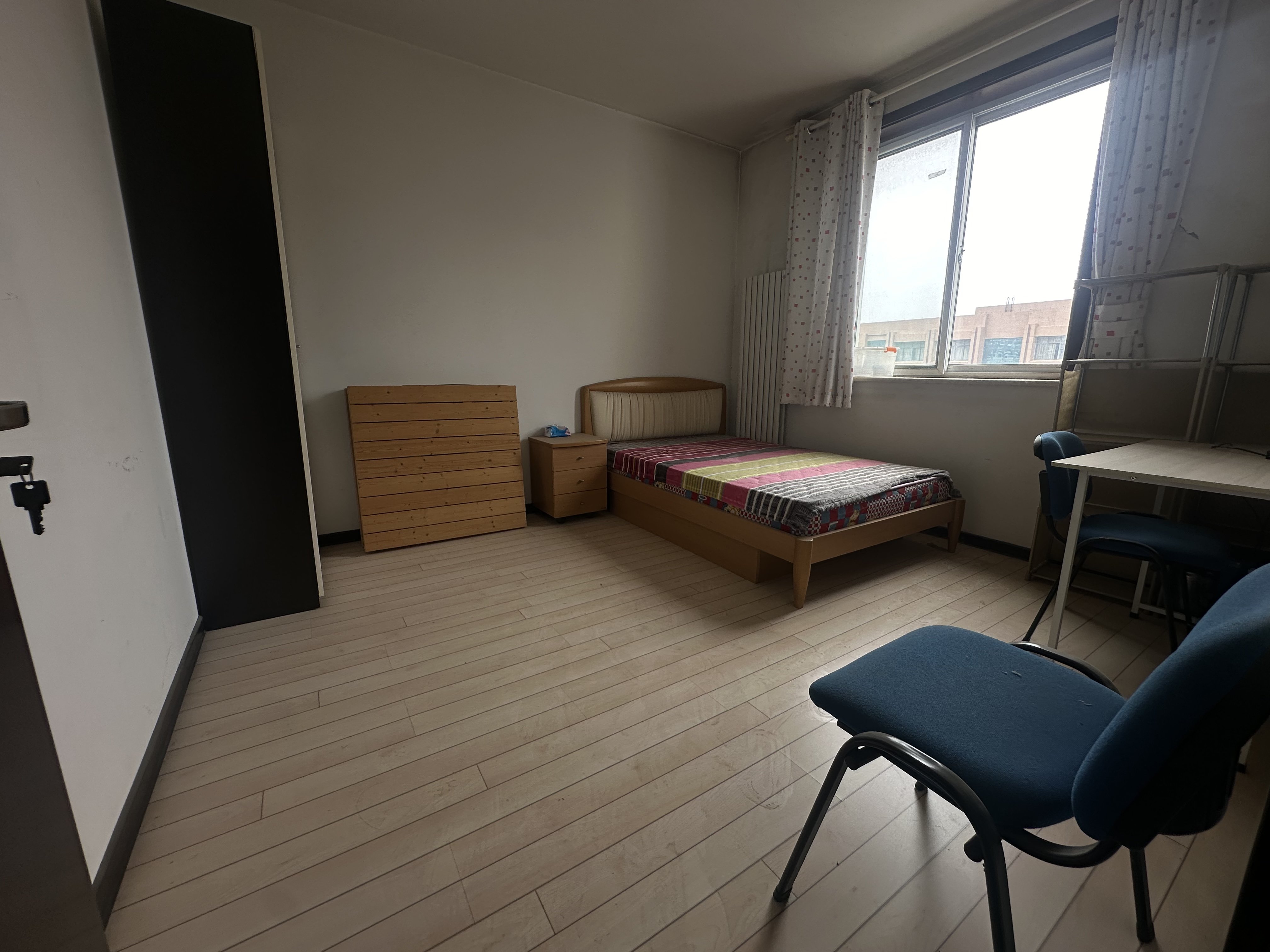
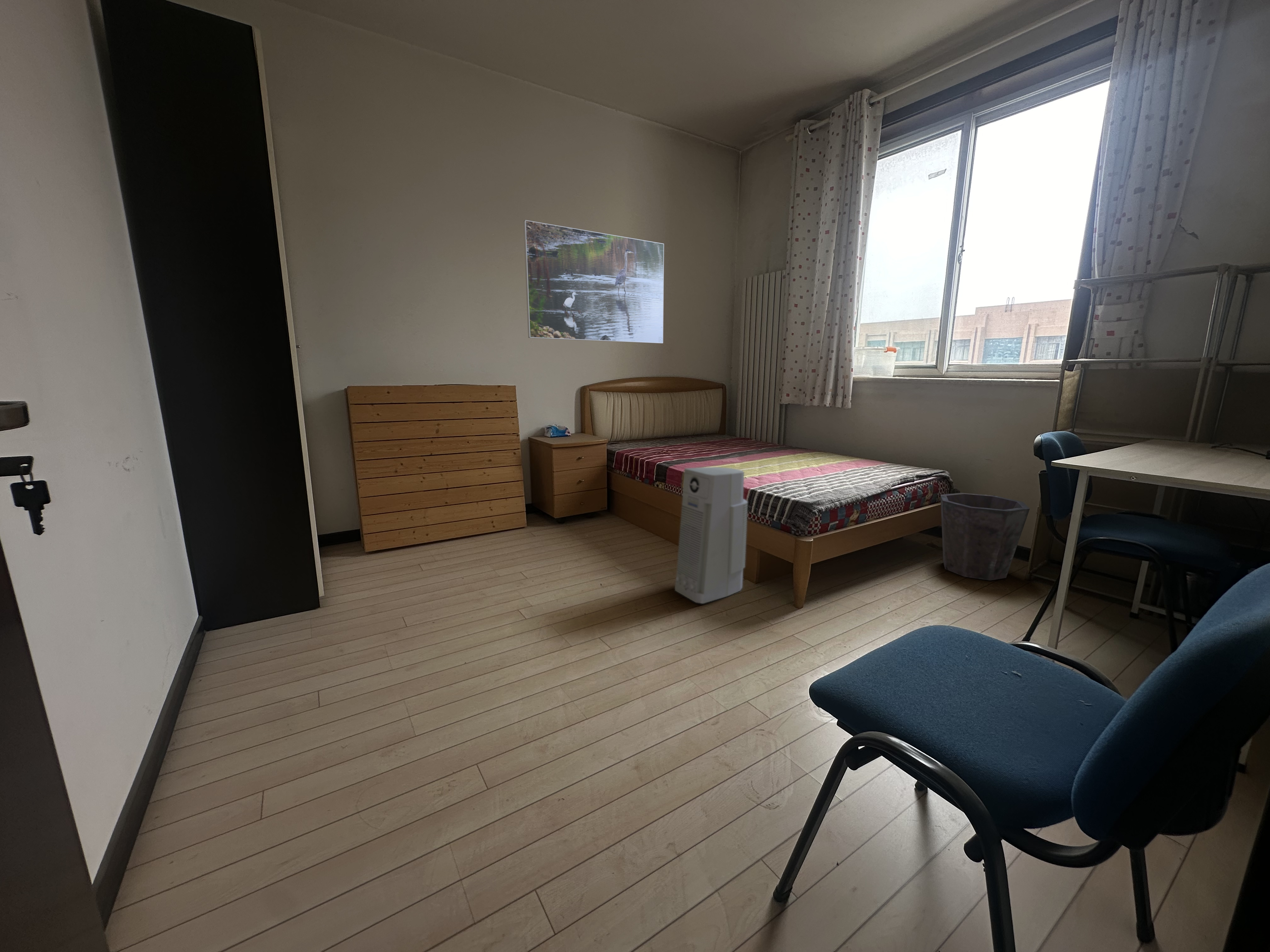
+ air purifier (713, 530)
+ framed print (600, 288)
+ waste bin (978, 536)
